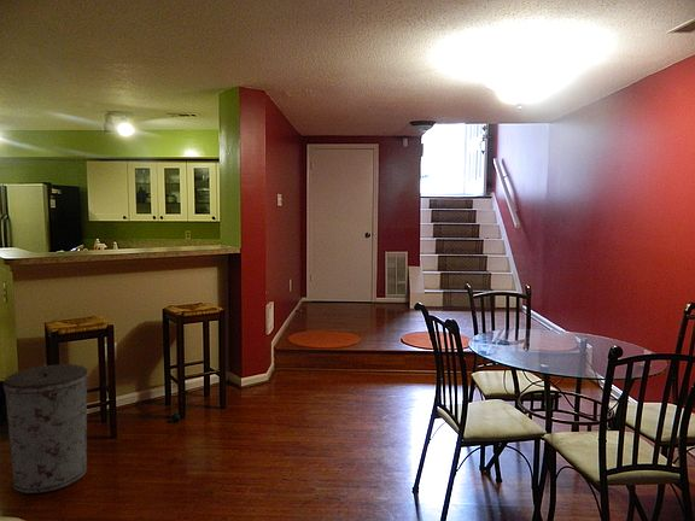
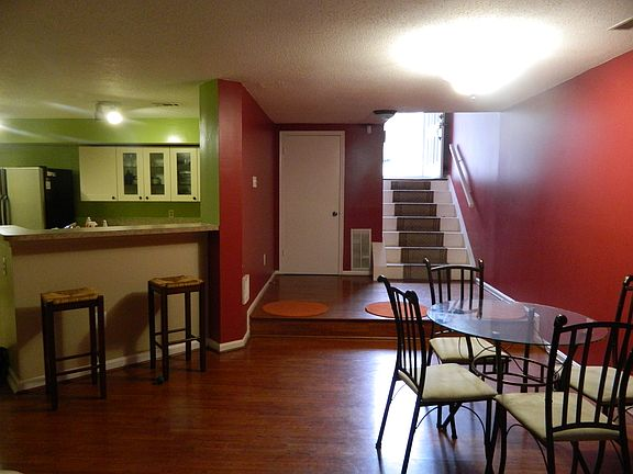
- trash can (48, 422)
